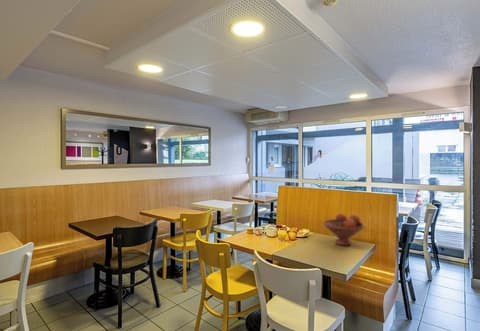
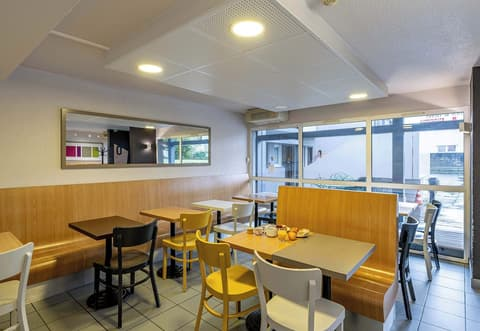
- fruit bowl (343, 229)
